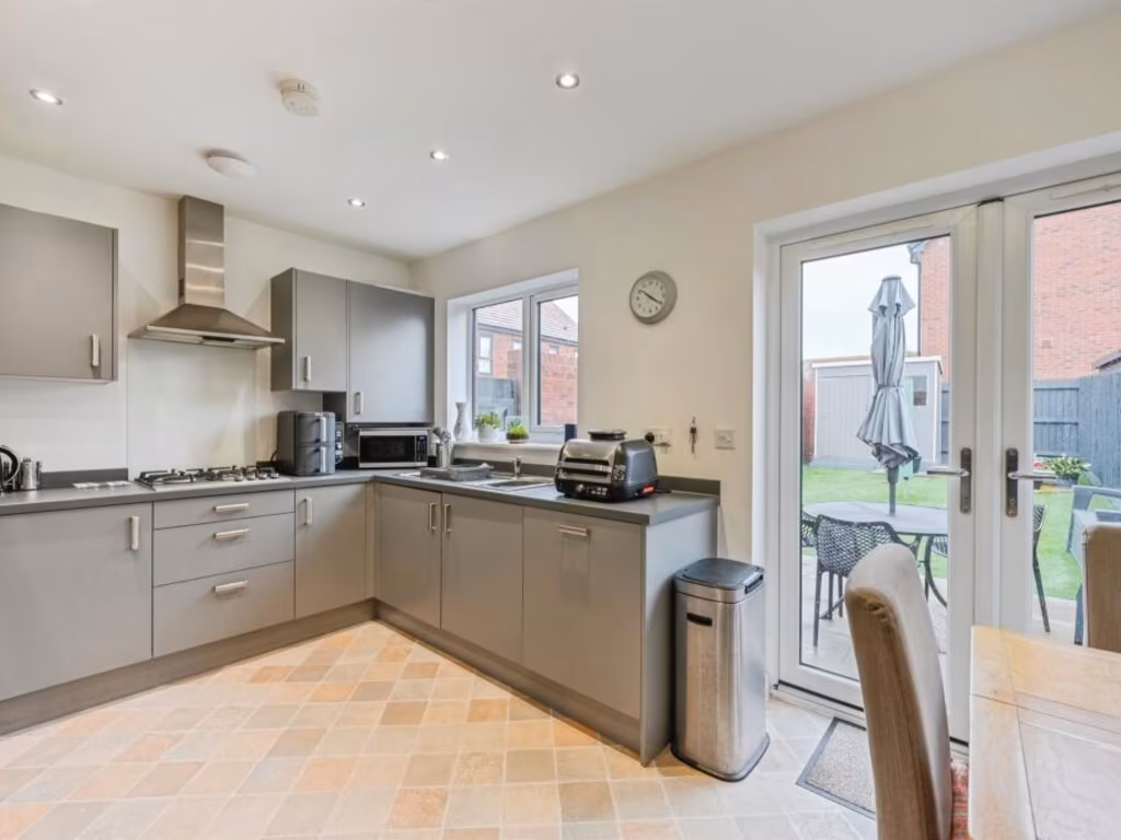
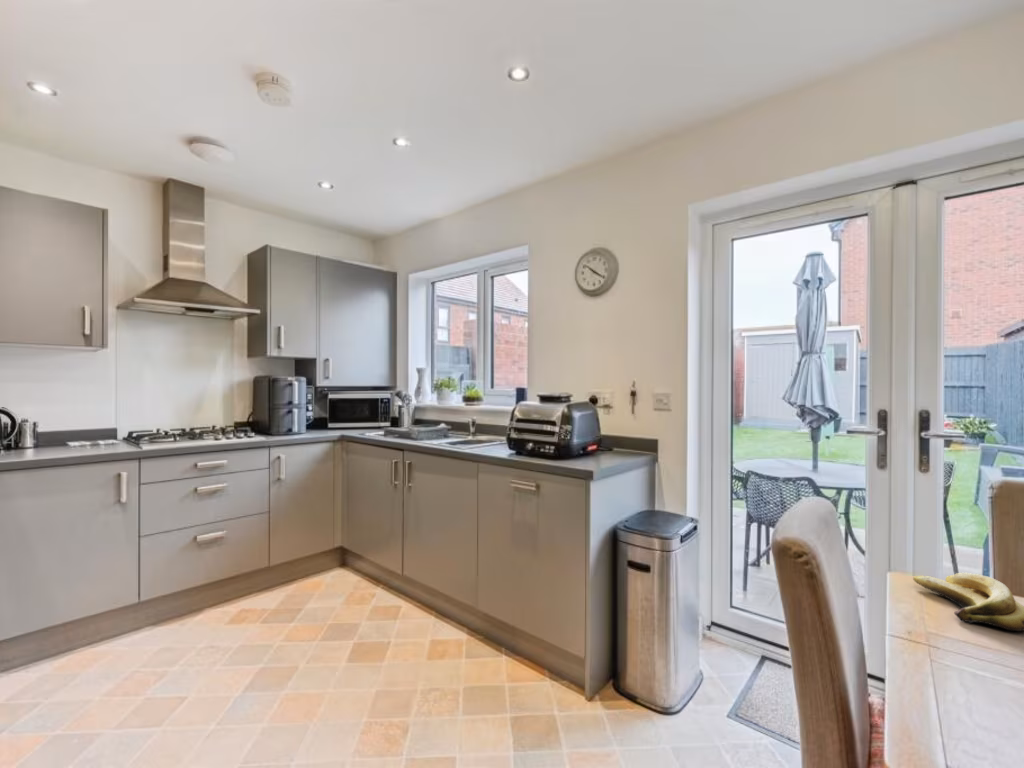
+ banana (964, 592)
